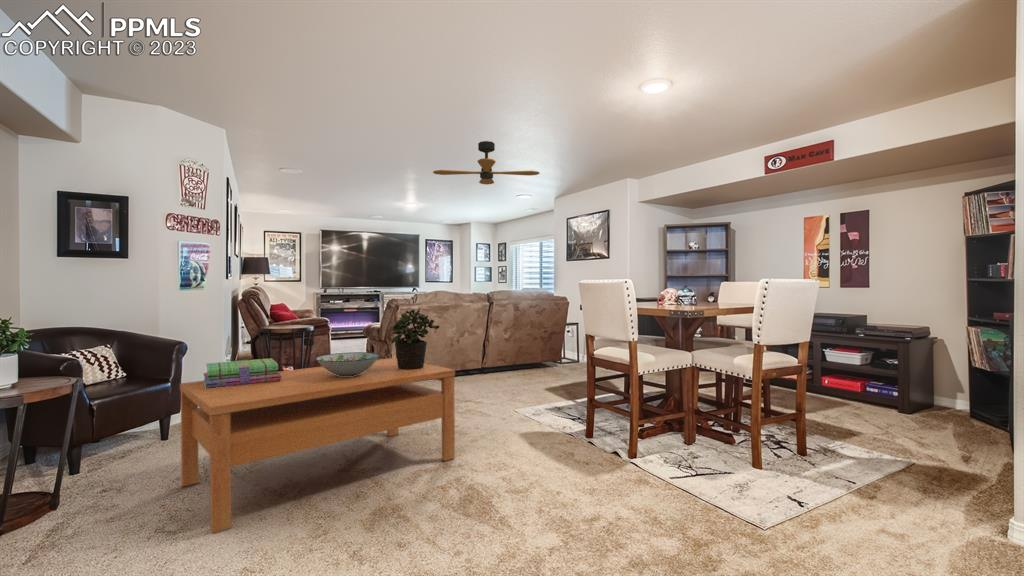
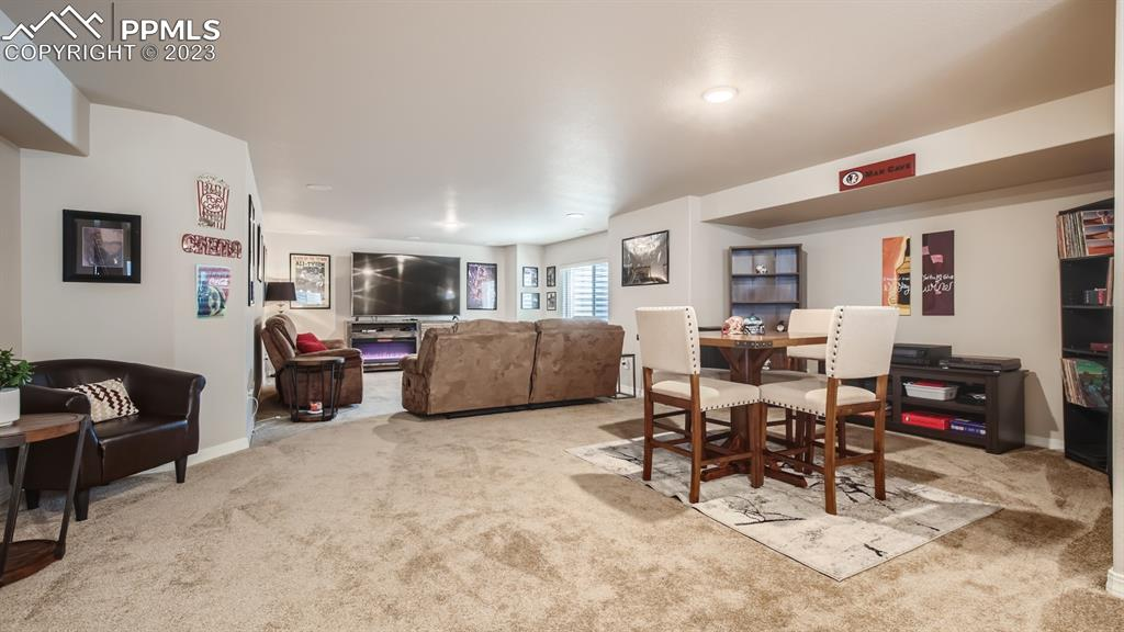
- ceiling fan (486, 160)
- coffee table (327, 423)
- decorative bowl (348, 365)
- potted plant (413, 337)
- stack of books (242, 371)
